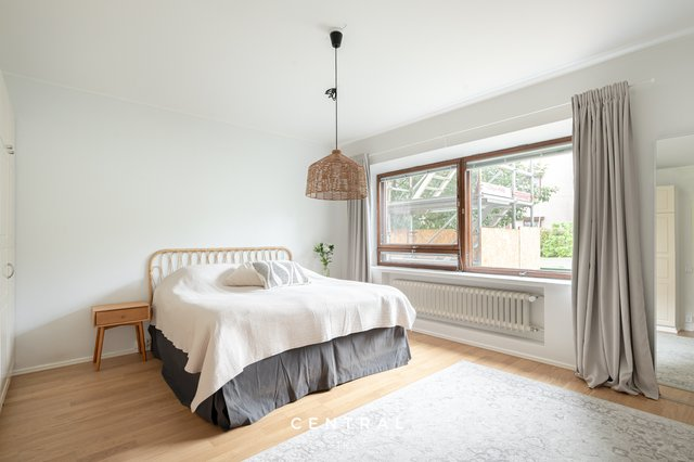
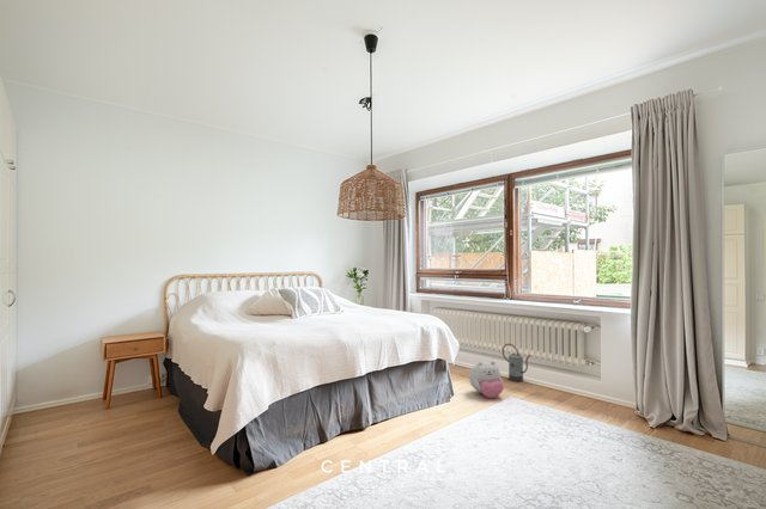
+ watering can (516, 362)
+ plush toy (486, 378)
